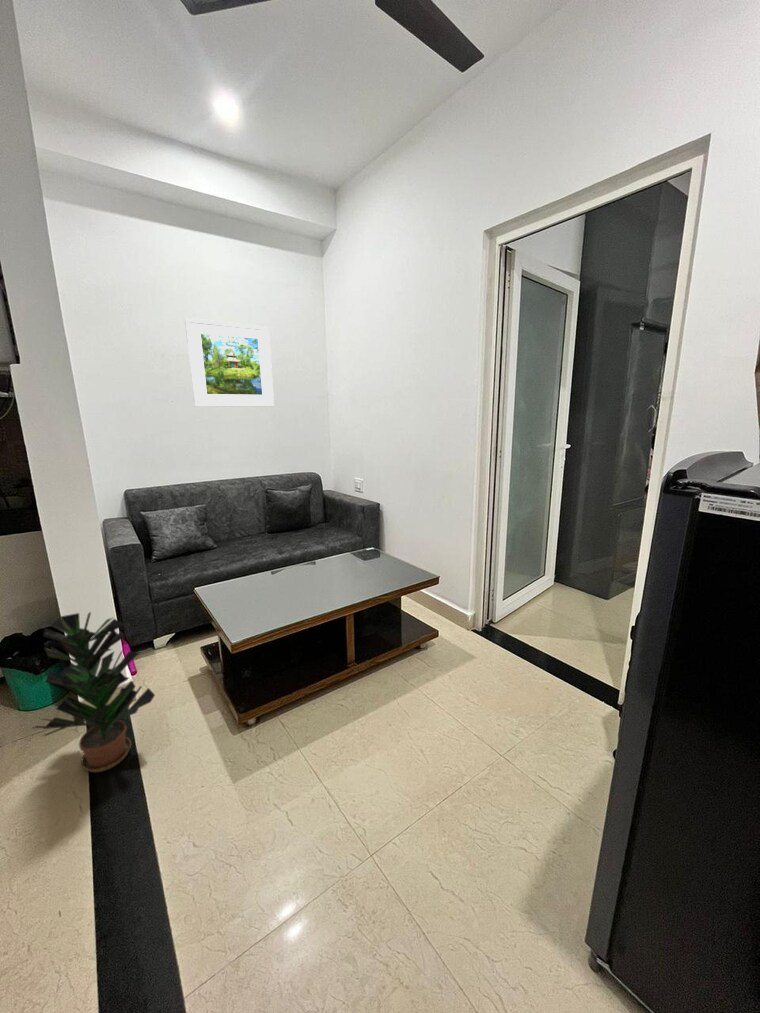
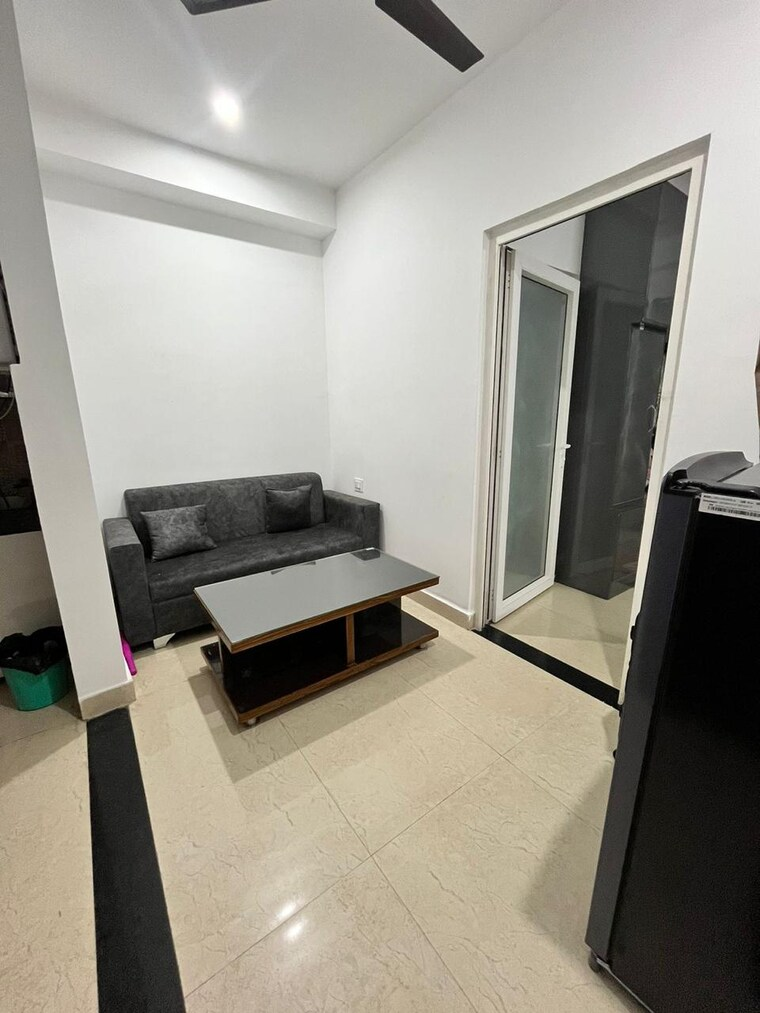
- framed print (232, 365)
- potted plant (93, 686)
